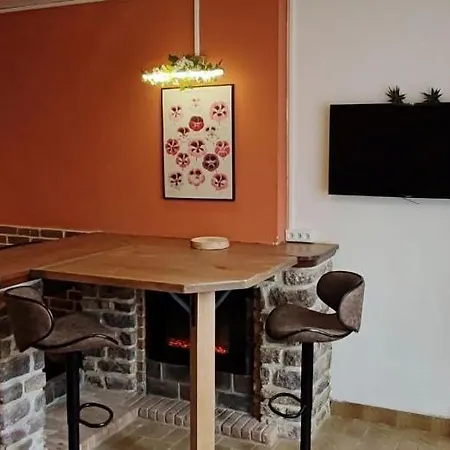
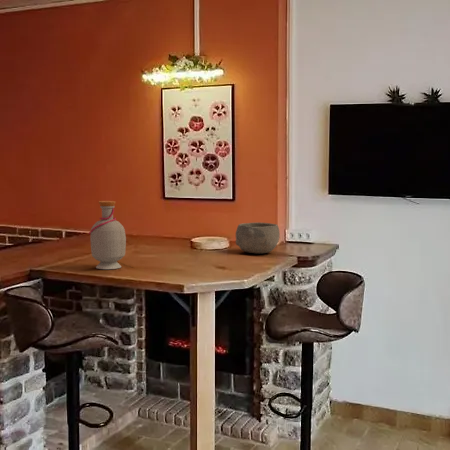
+ bowl (257, 238)
+ bottle (107, 234)
